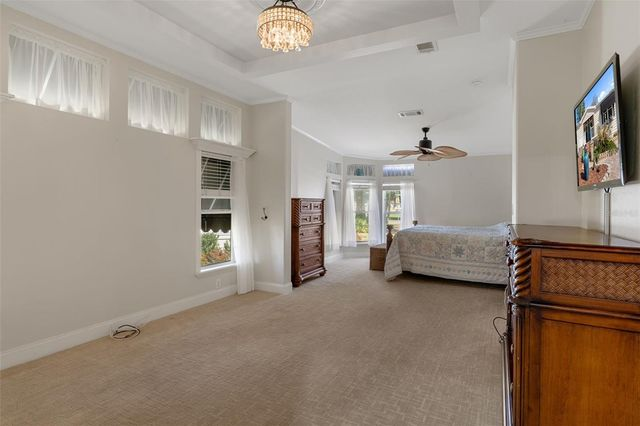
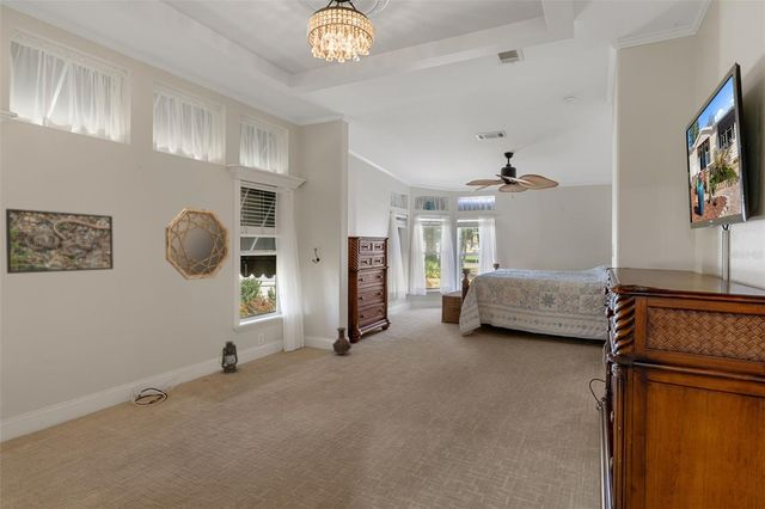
+ home mirror (200, 244)
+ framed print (65, 241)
+ lantern (228, 355)
+ vase (342, 341)
